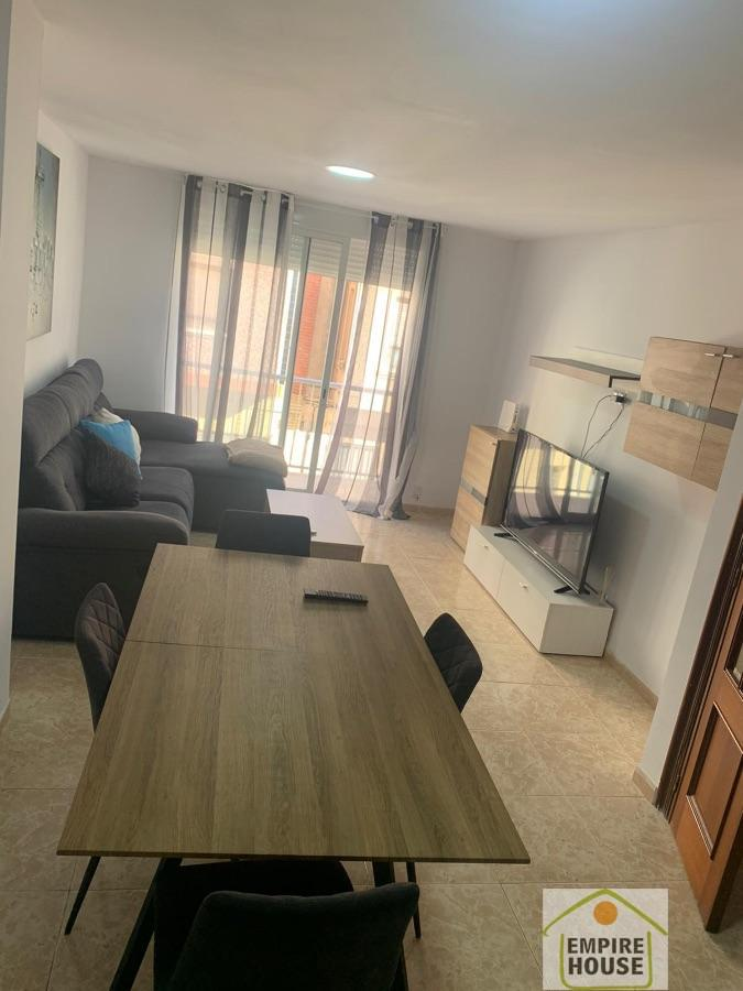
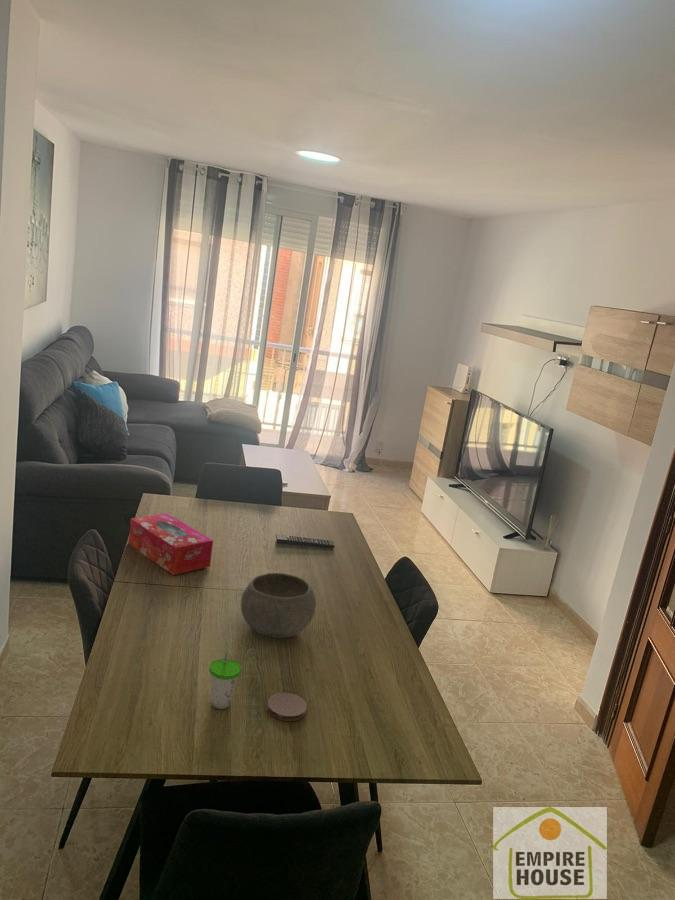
+ cup (224, 677)
+ tissue box (169, 542)
+ coaster (286, 706)
+ bowl (277, 606)
